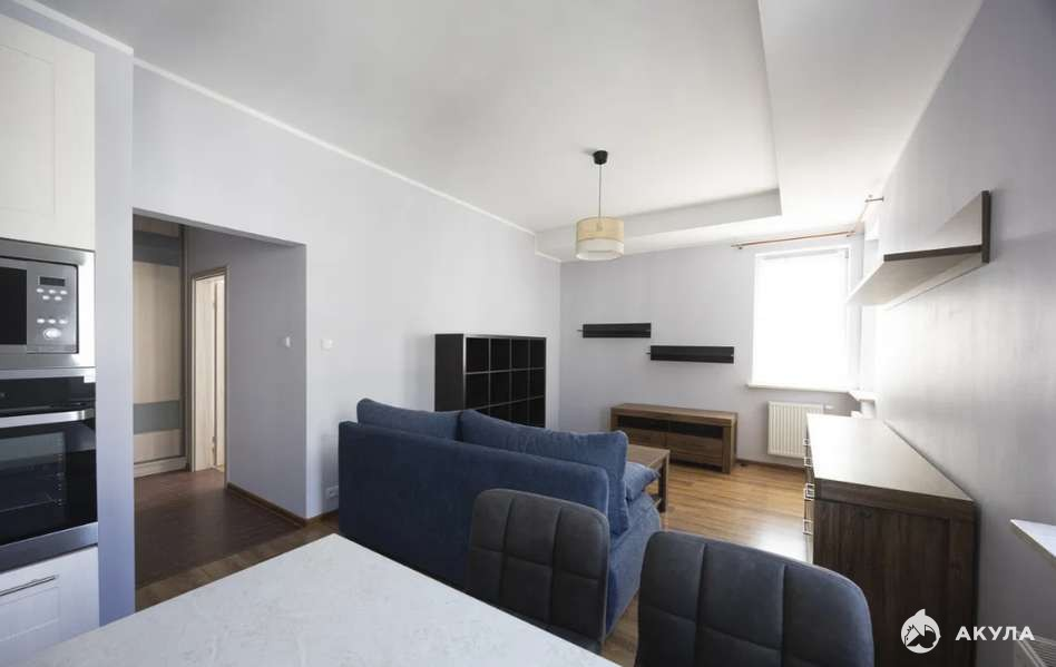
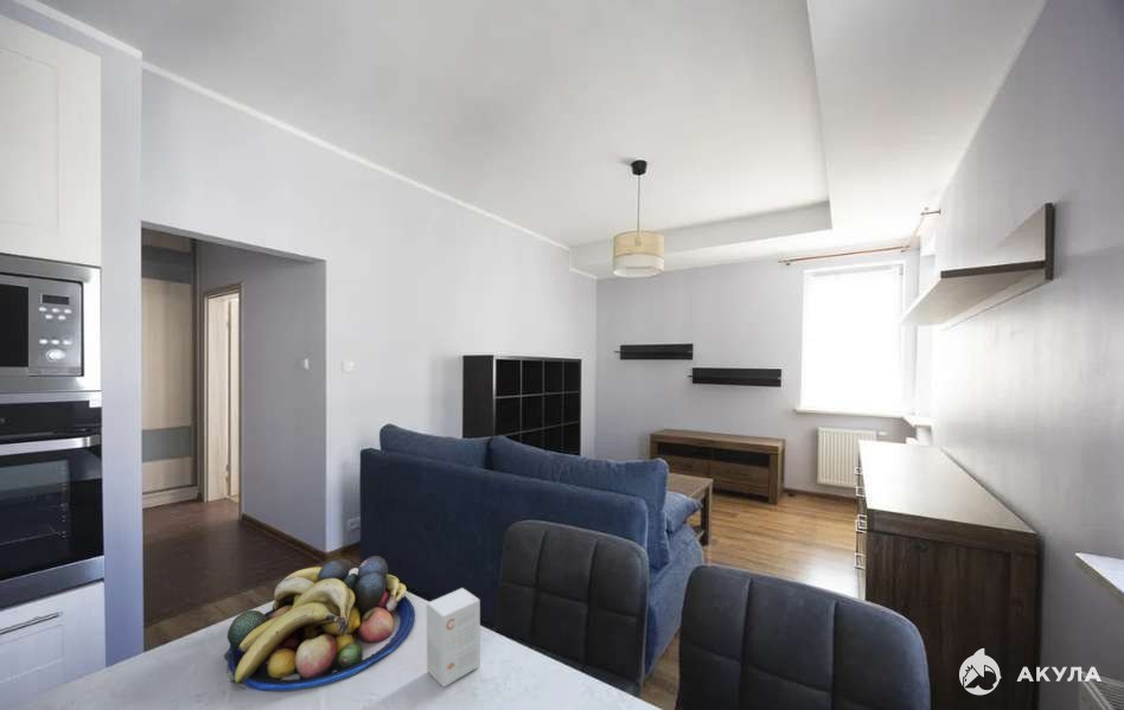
+ small box (453, 634)
+ fruit bowl (328, 603)
